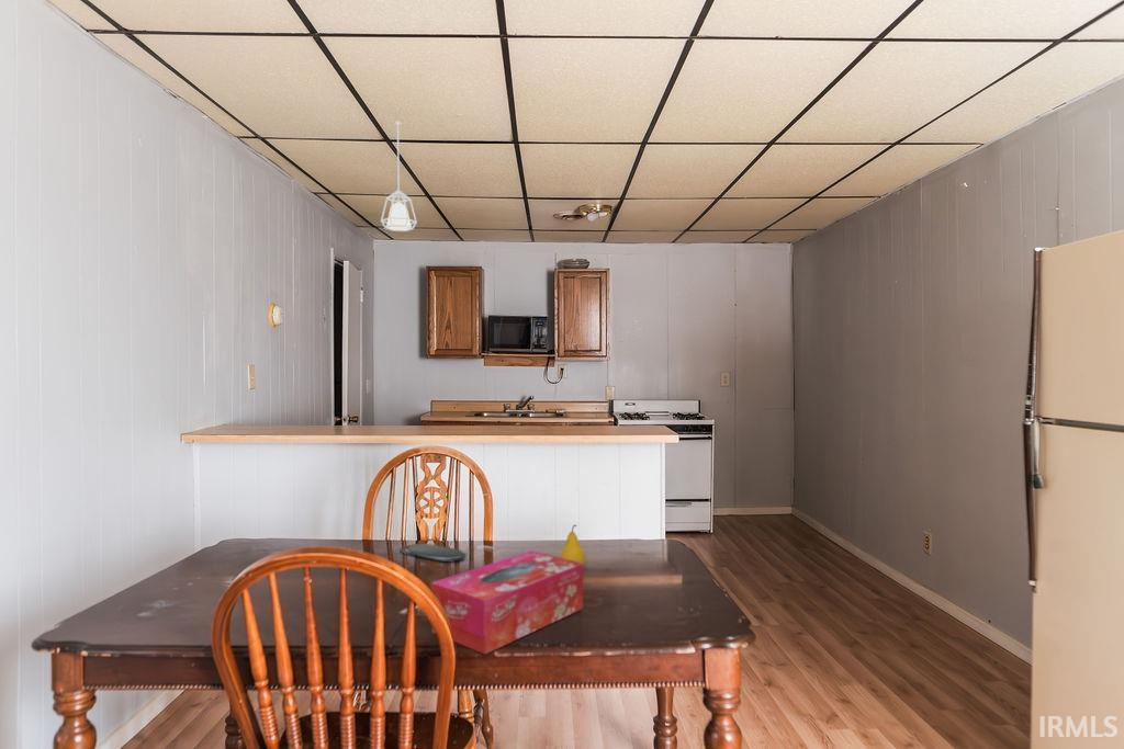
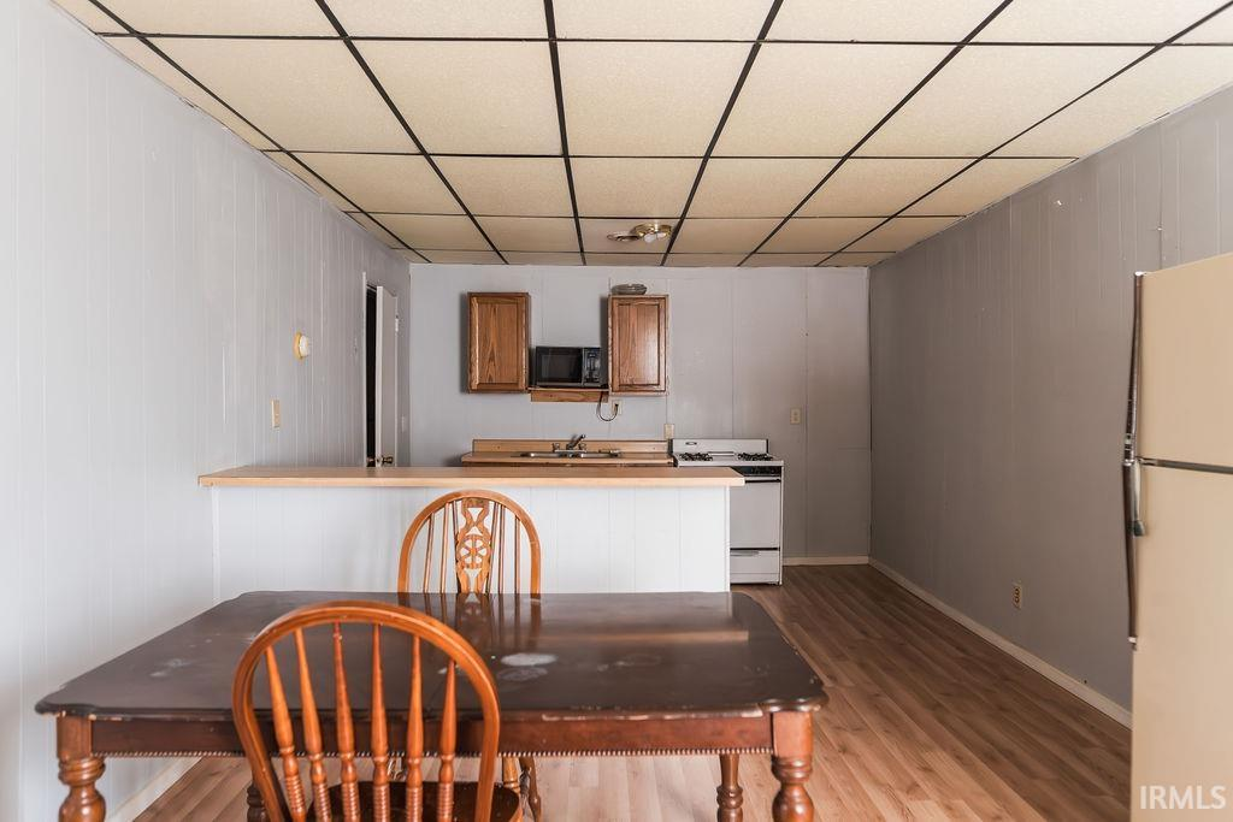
- pendant lamp (398, 175)
- oval tray (432, 552)
- fruit (572, 545)
- tissue box (510, 595)
